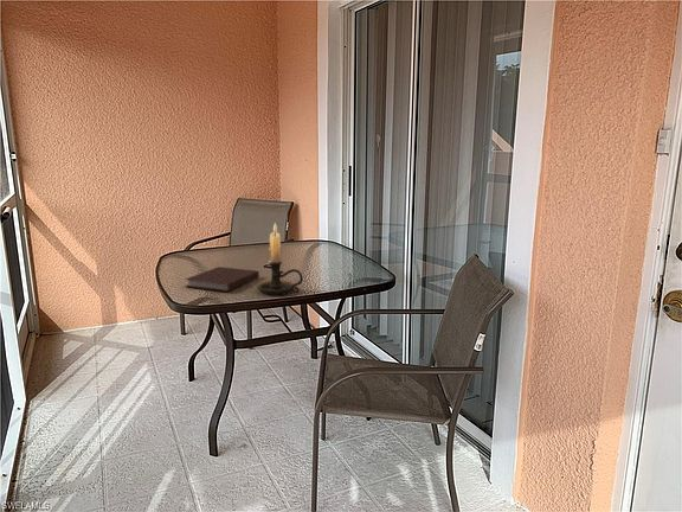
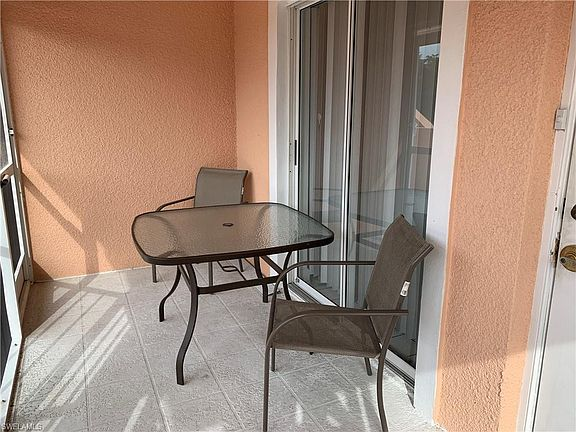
- candle holder (279, 257)
- notebook (223, 277)
